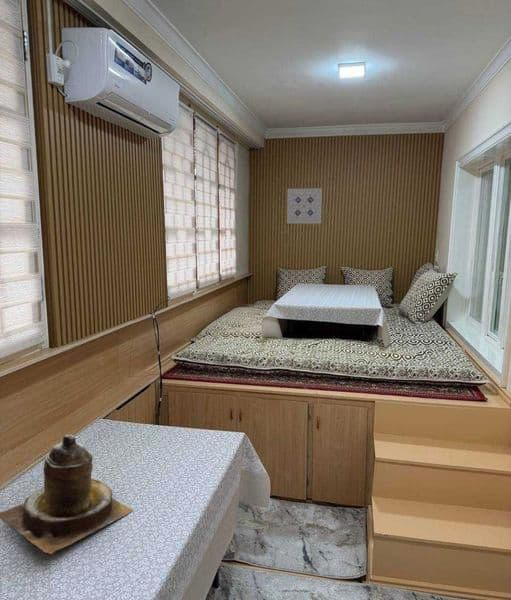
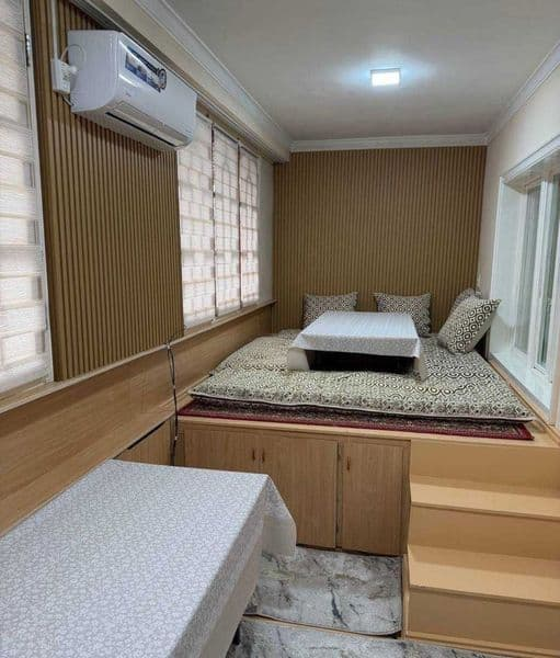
- teapot (64, 479)
- wall art (304, 206)
